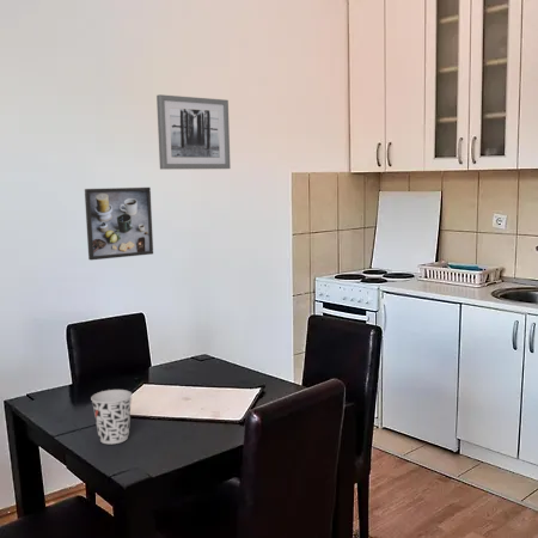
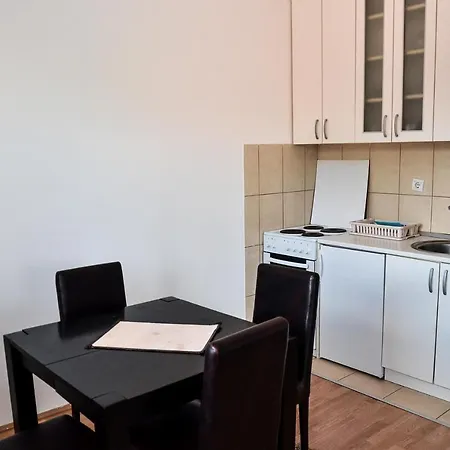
- cup (112, 417)
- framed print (120, 222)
- wall art (195, 133)
